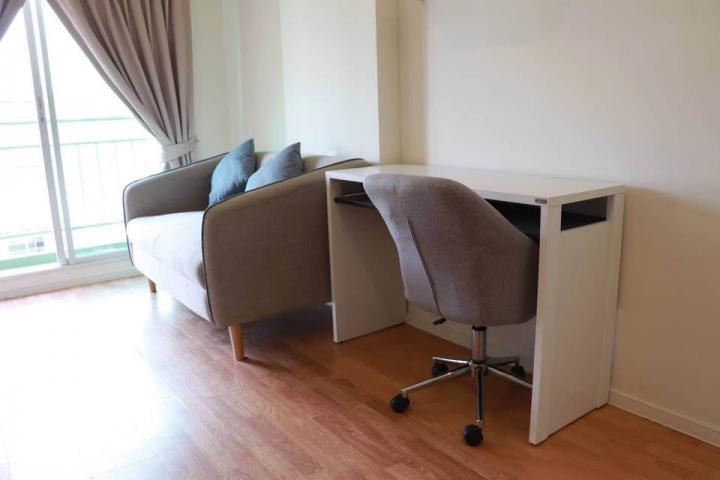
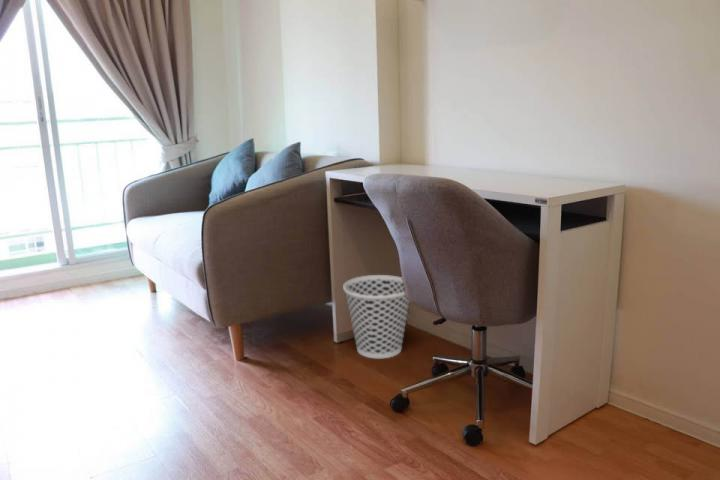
+ wastebasket (378, 317)
